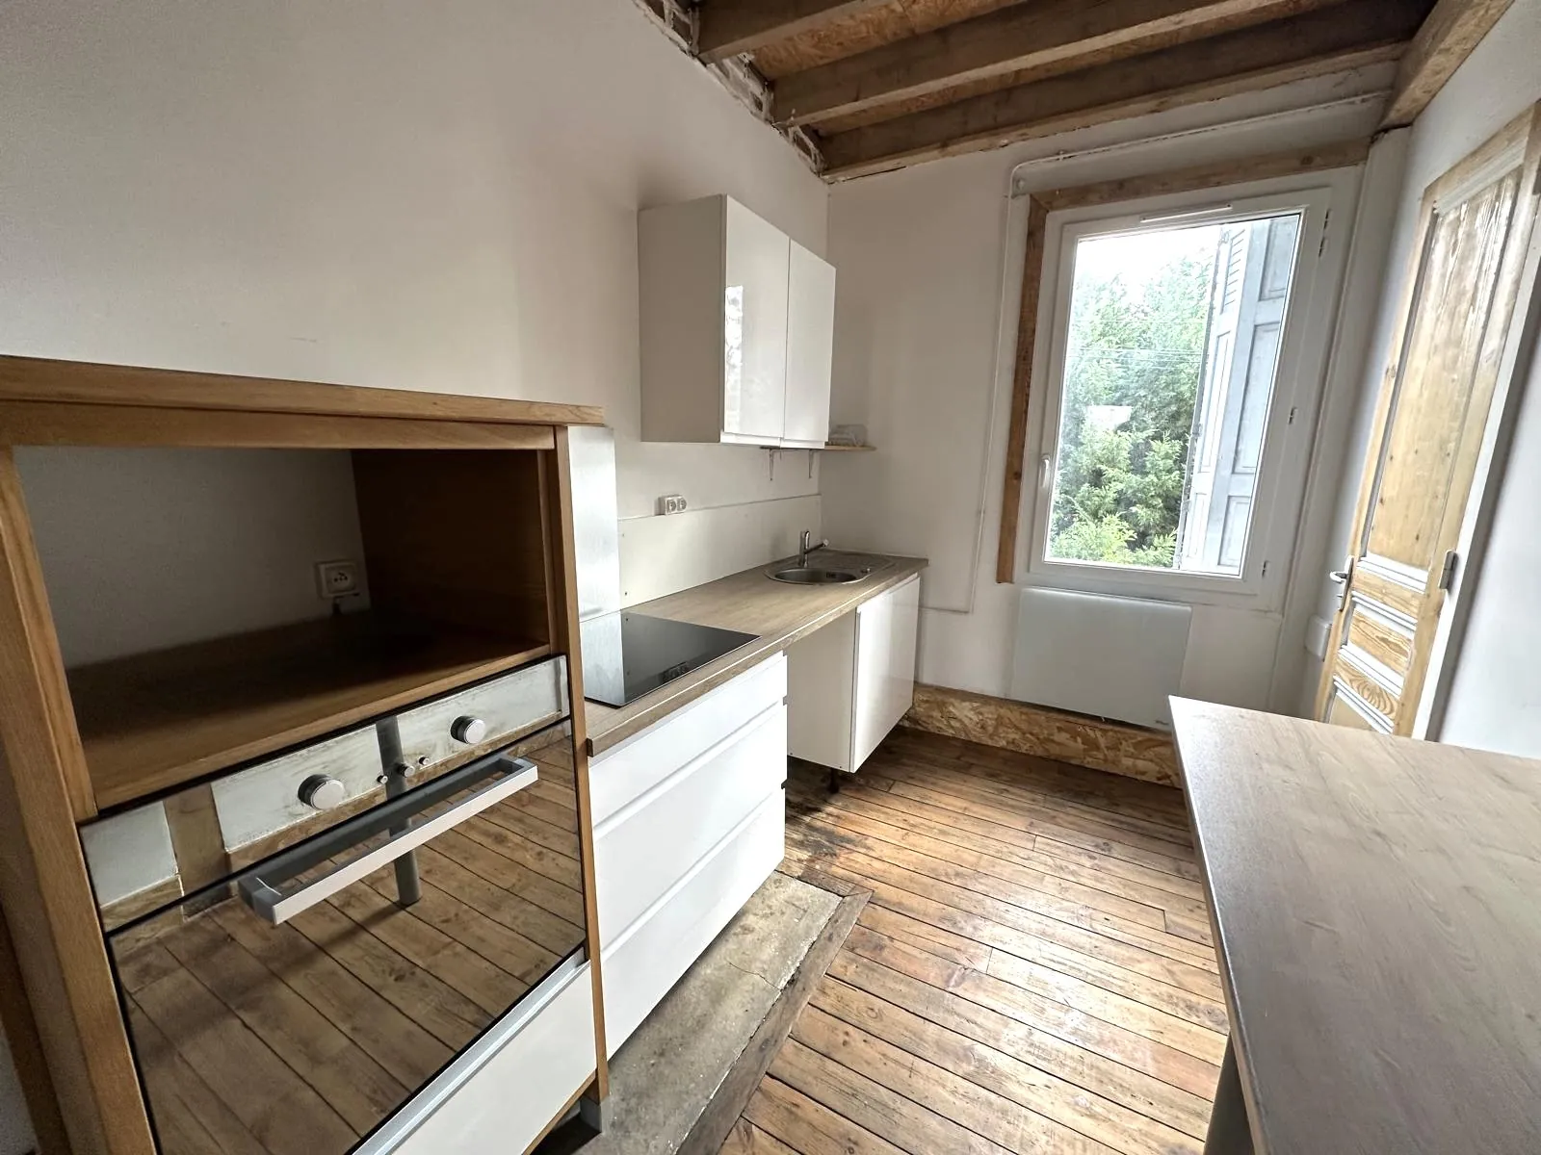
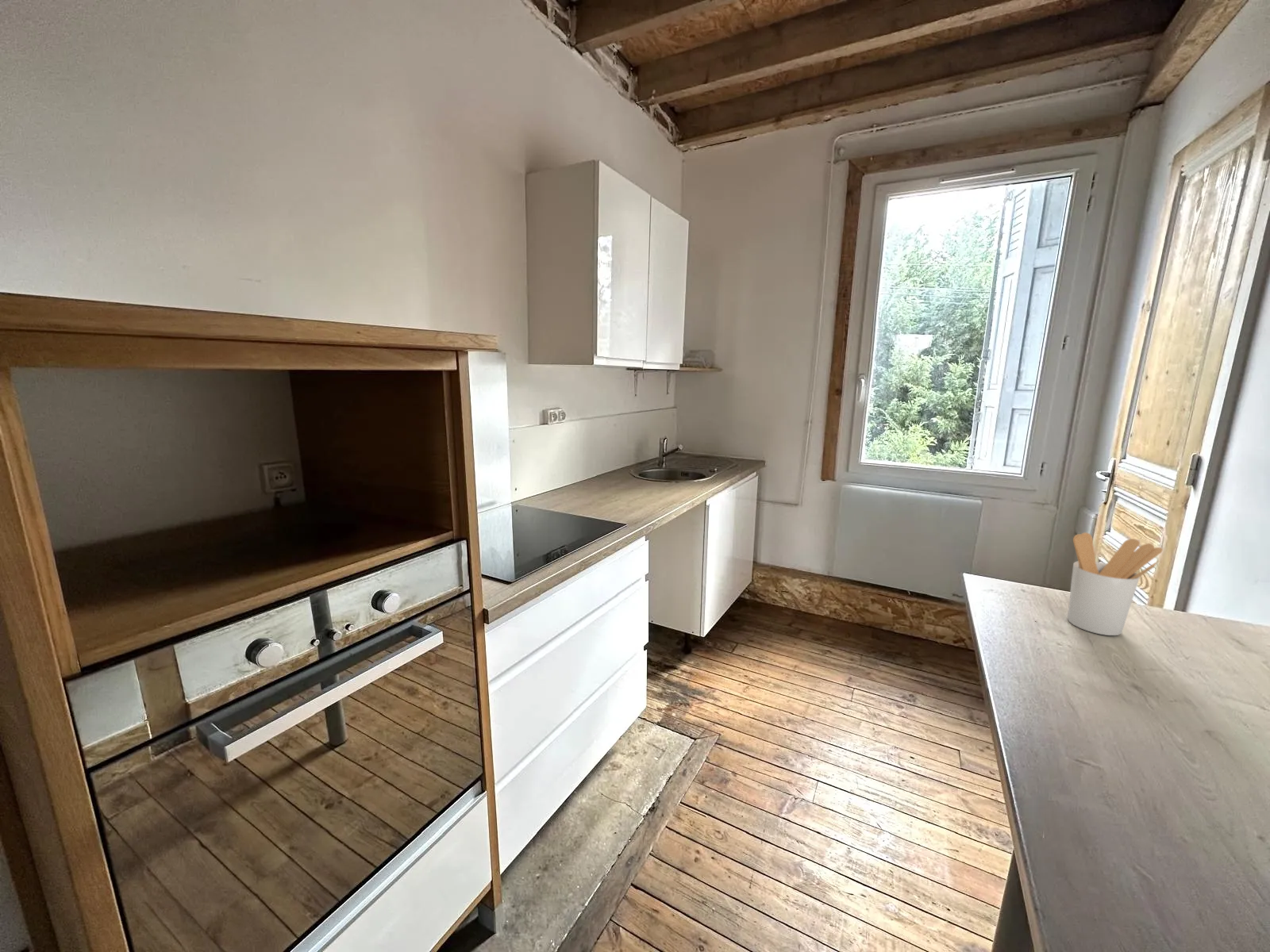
+ utensil holder (1112, 583)
